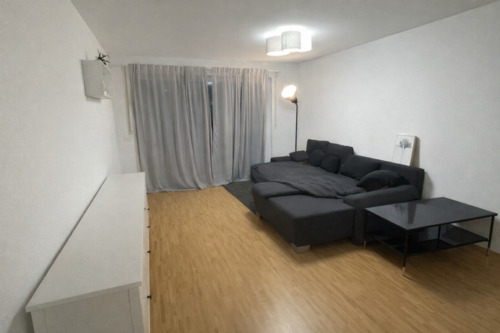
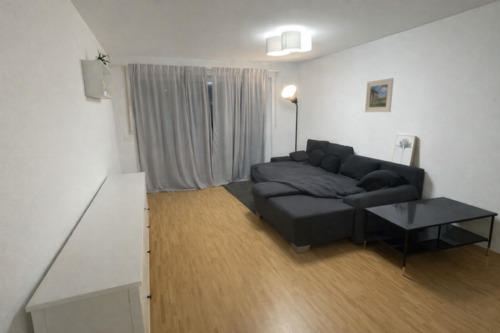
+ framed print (378, 96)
